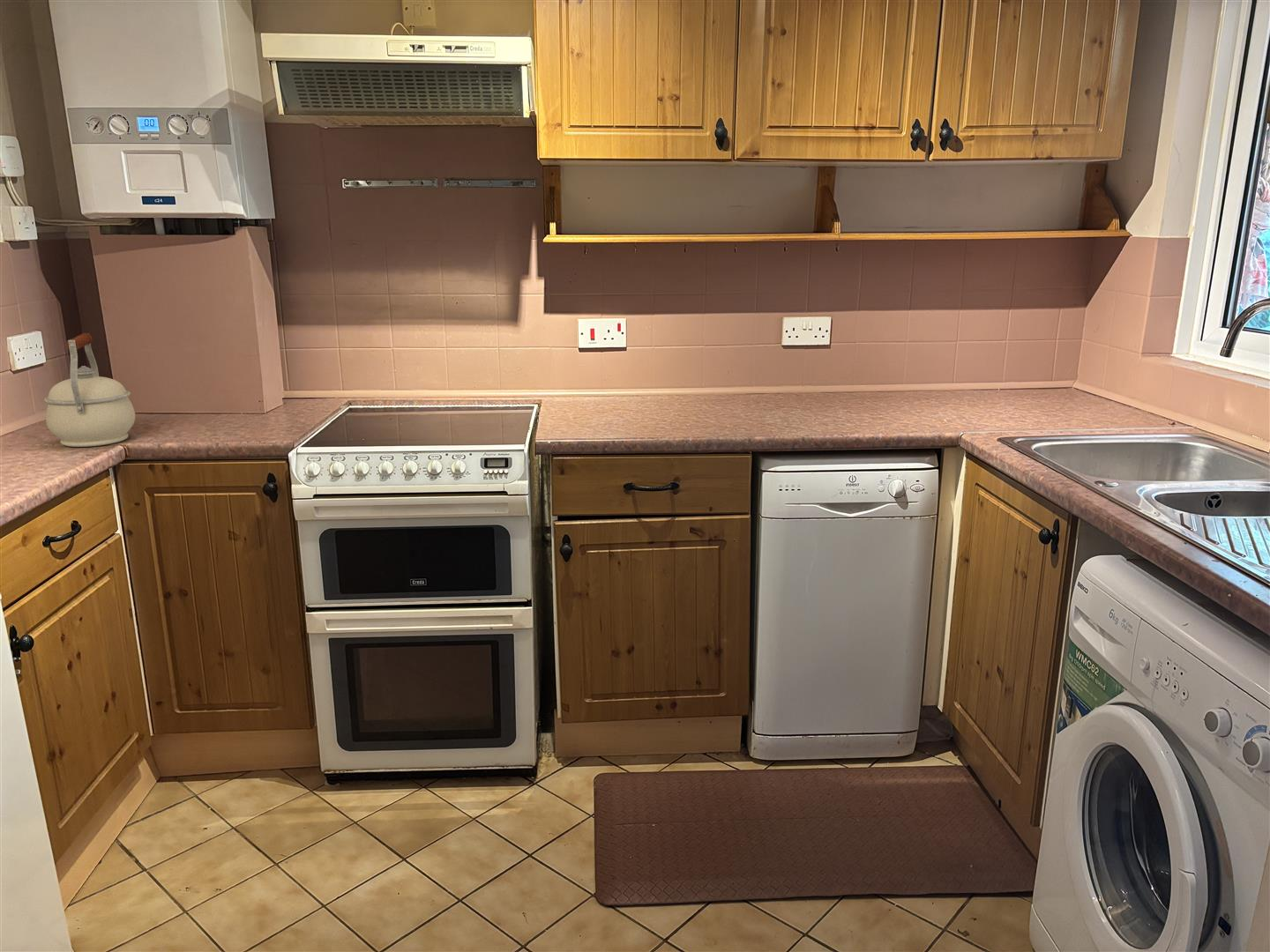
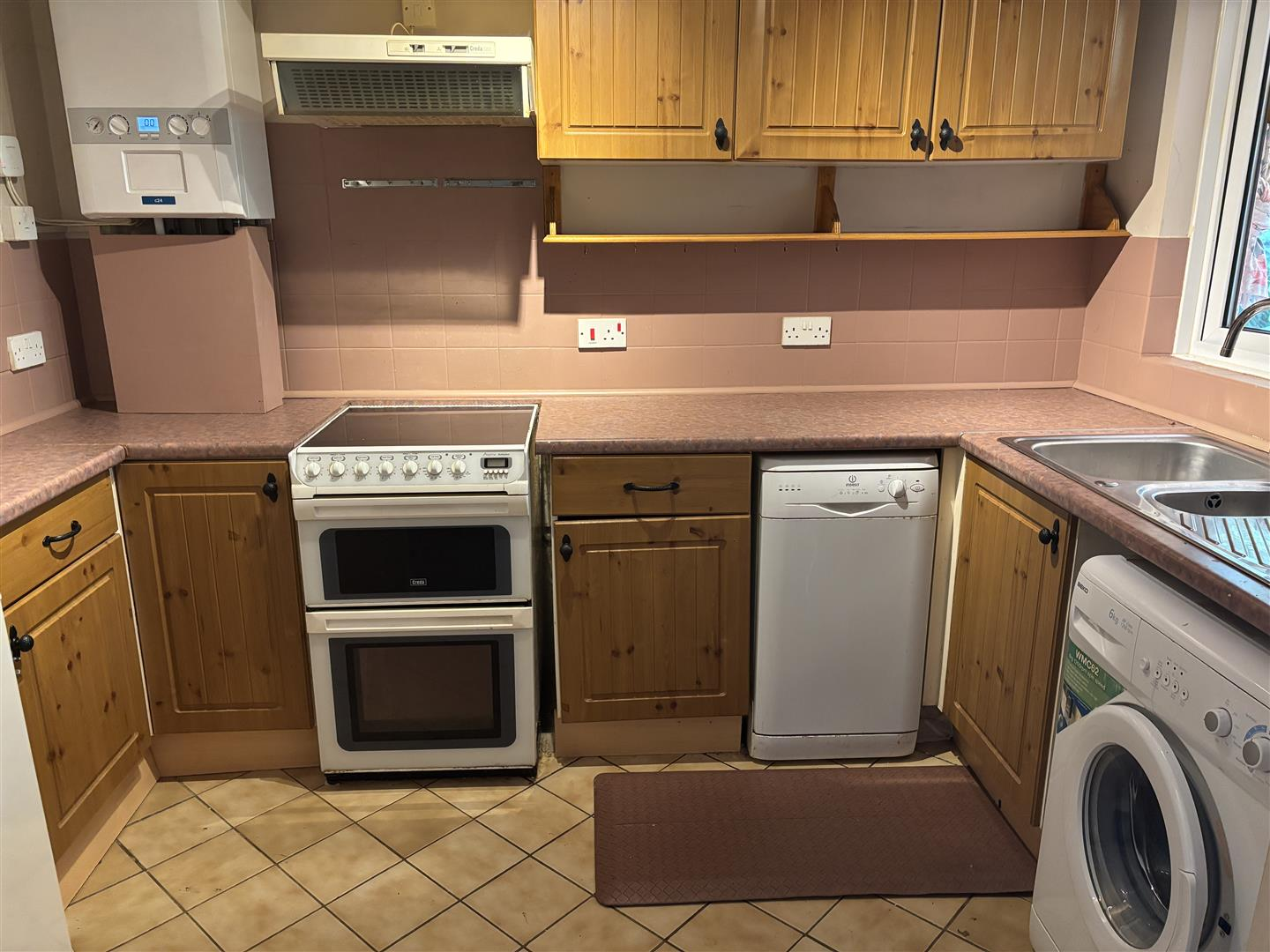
- kettle (88, 388)
